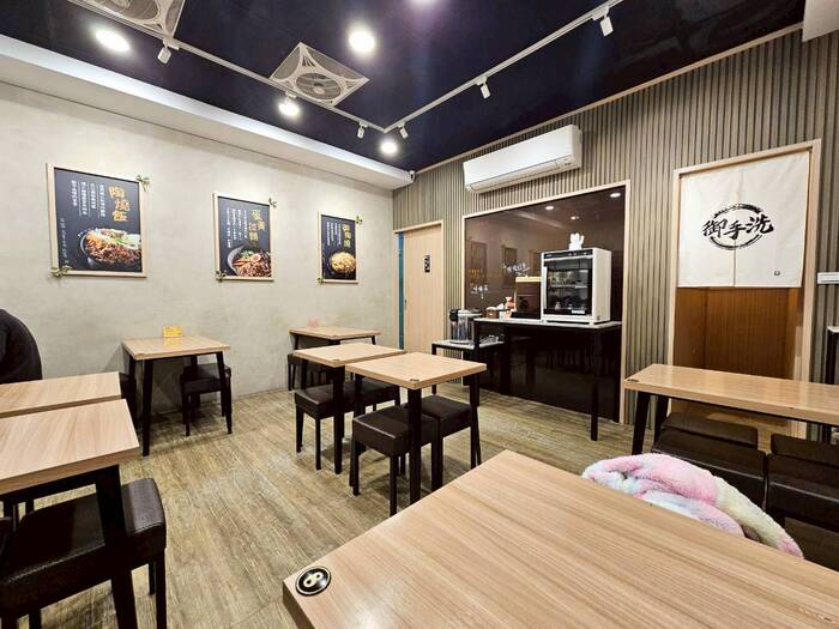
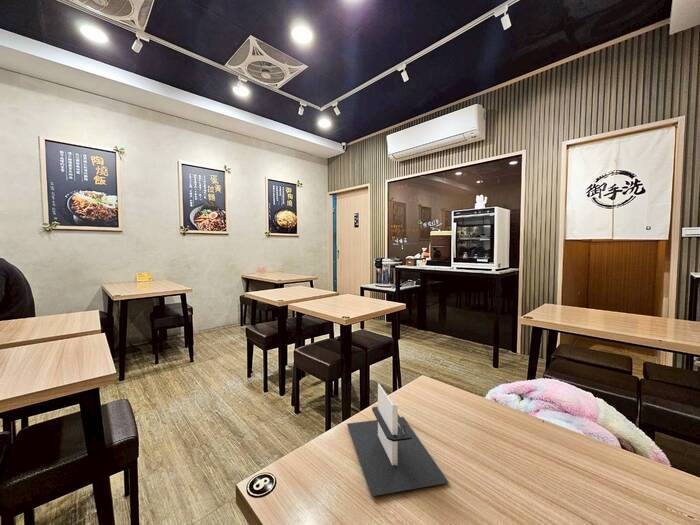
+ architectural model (390, 421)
